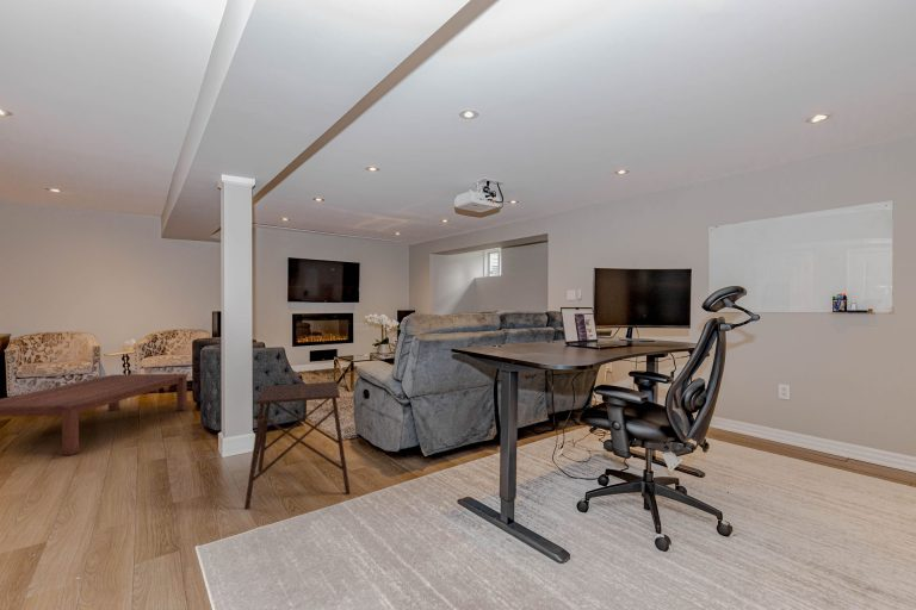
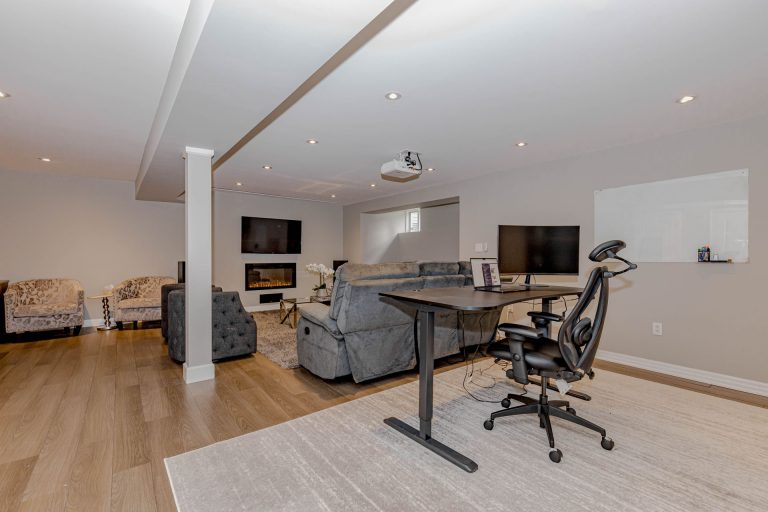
- side table (302, 436)
- coffee table (95, 406)
